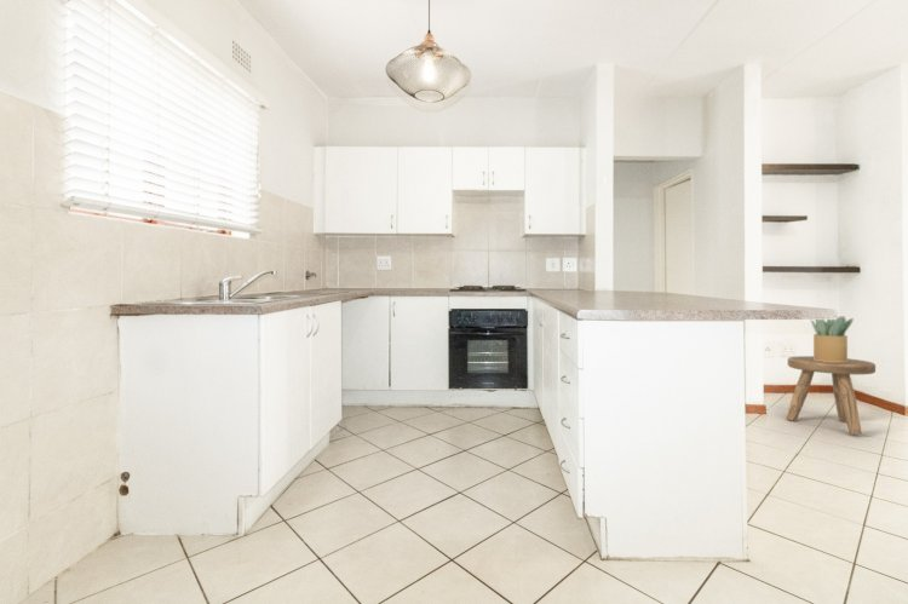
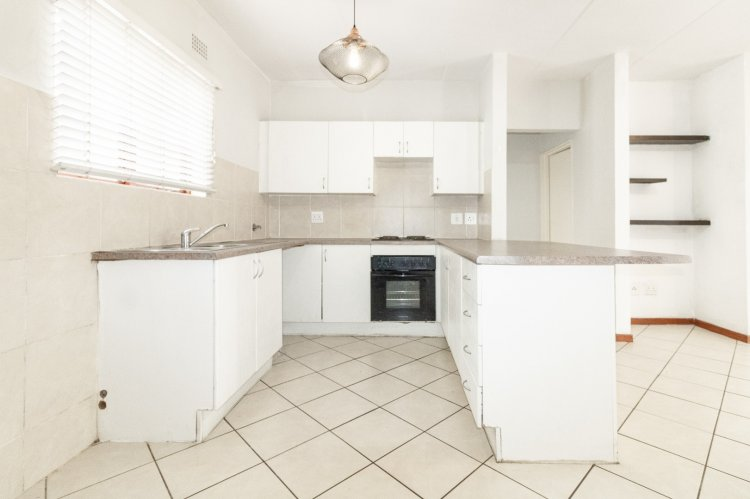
- potted plant (828, 336)
- stool (833, 390)
